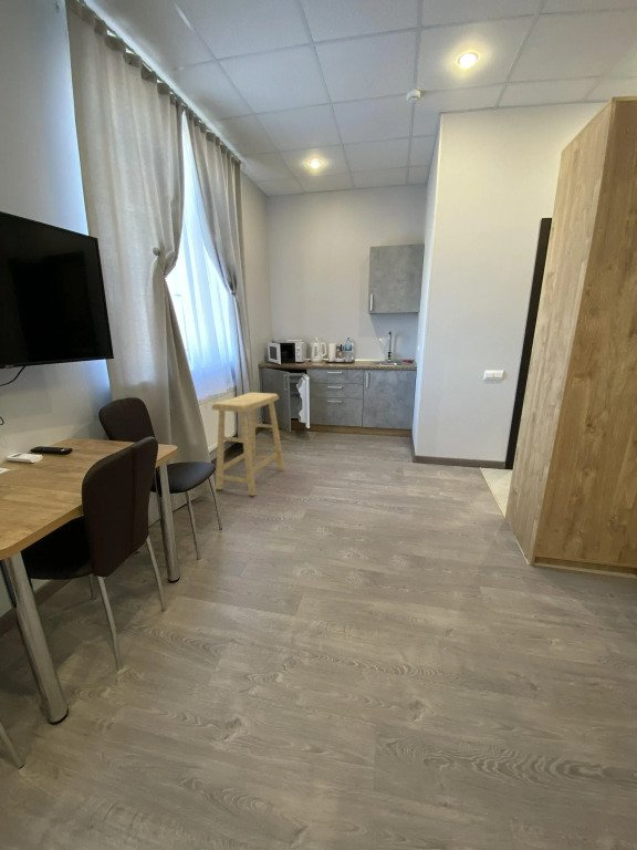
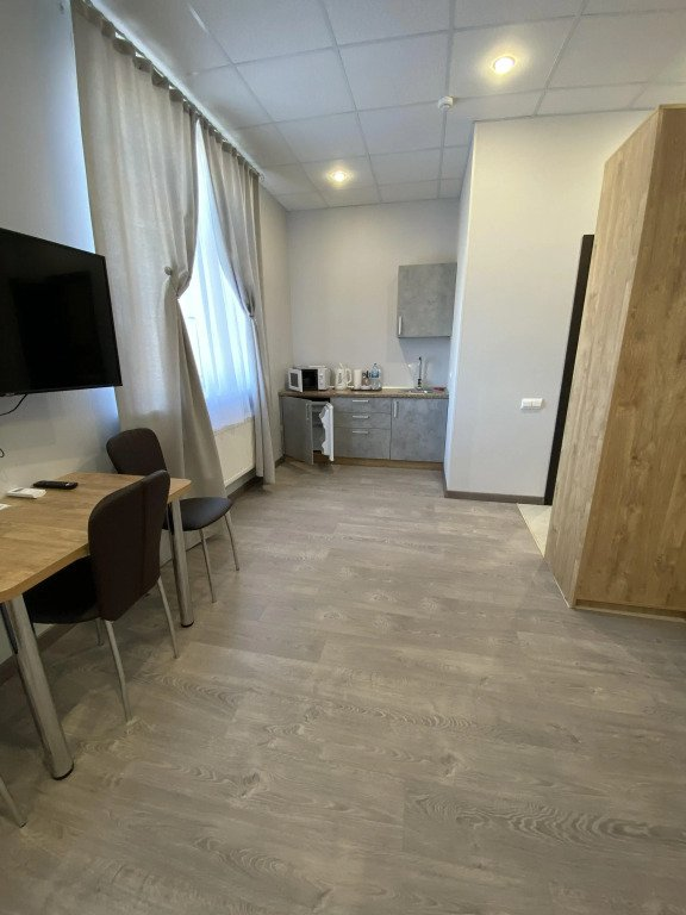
- stool (249, 439)
